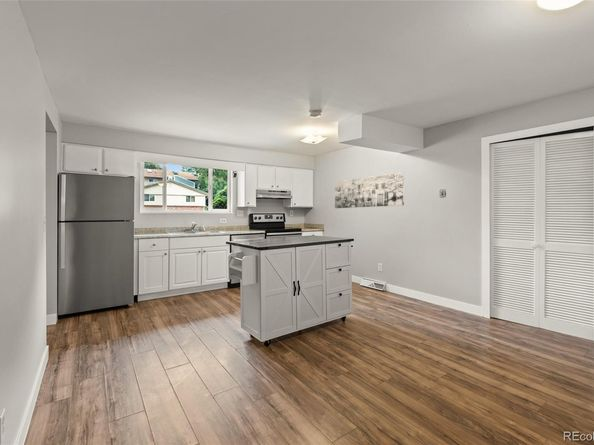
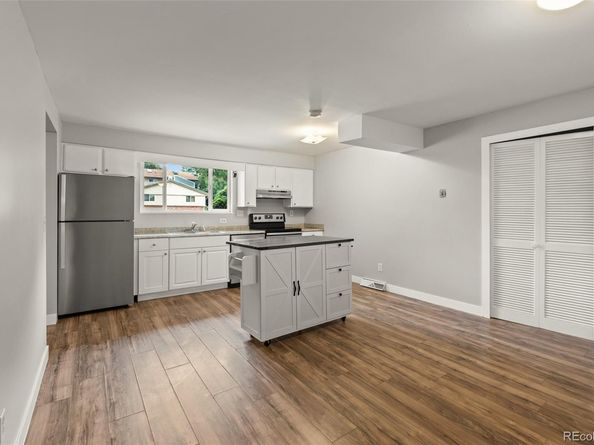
- wall art (365, 192)
